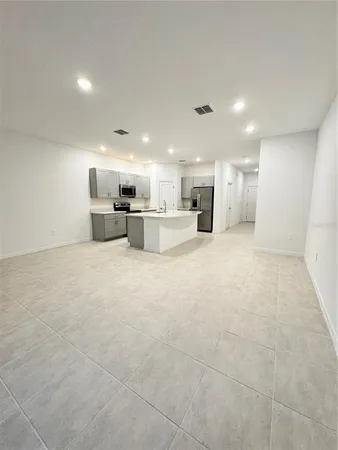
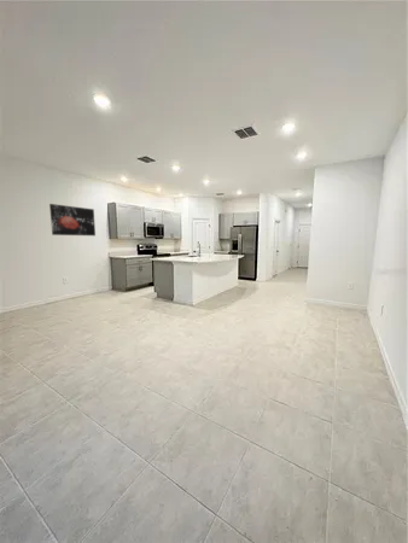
+ wall art (74, 221)
